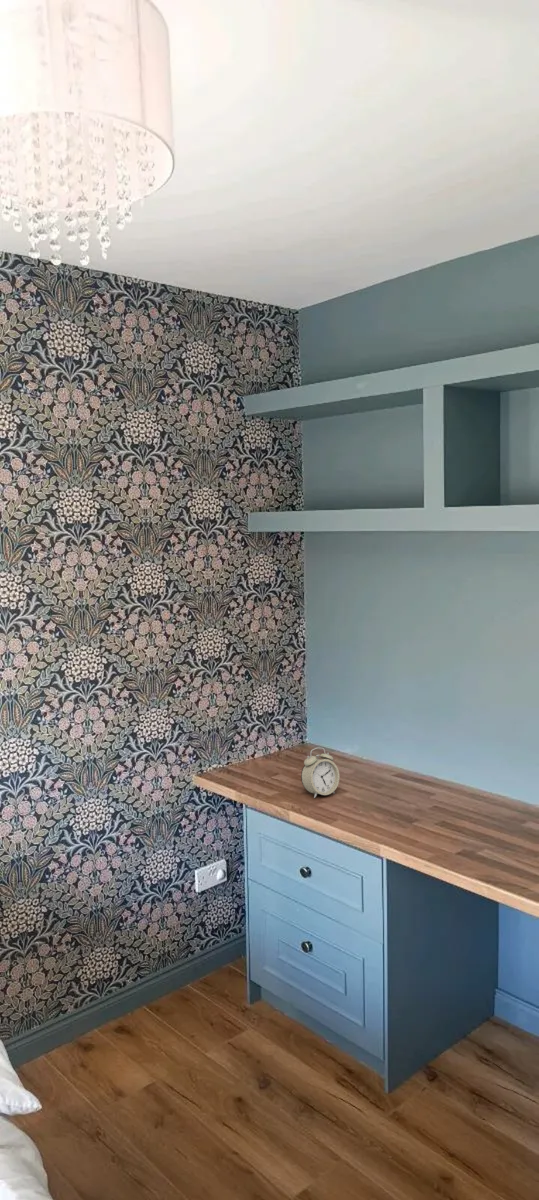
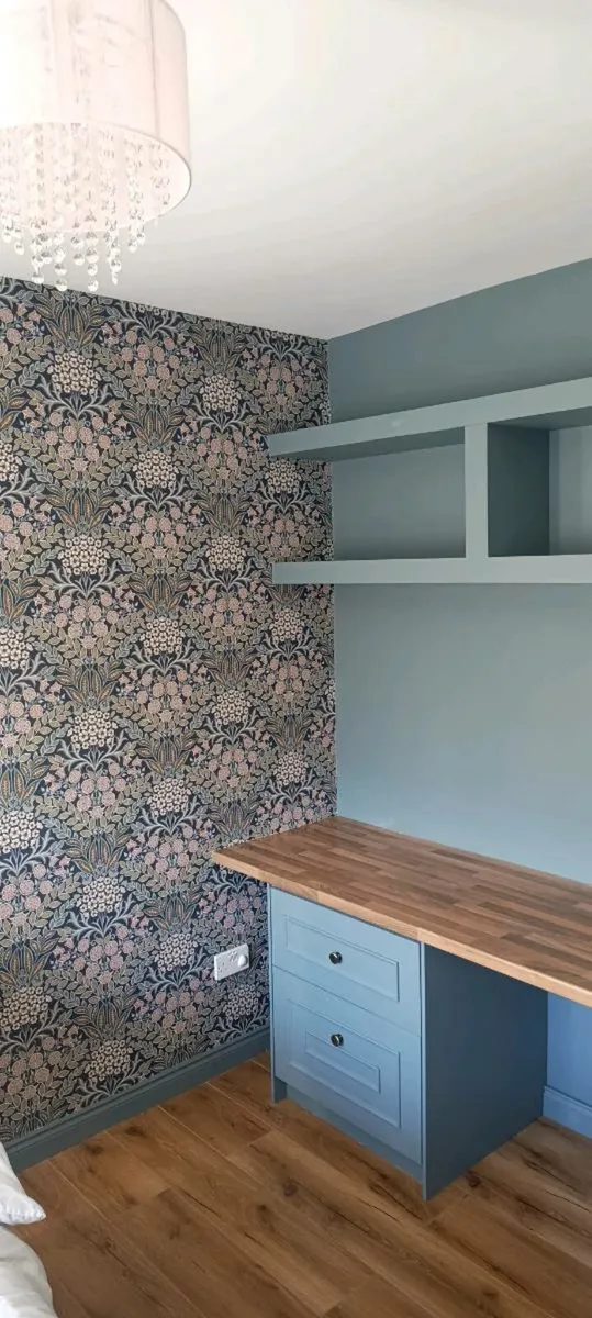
- alarm clock (320, 771)
